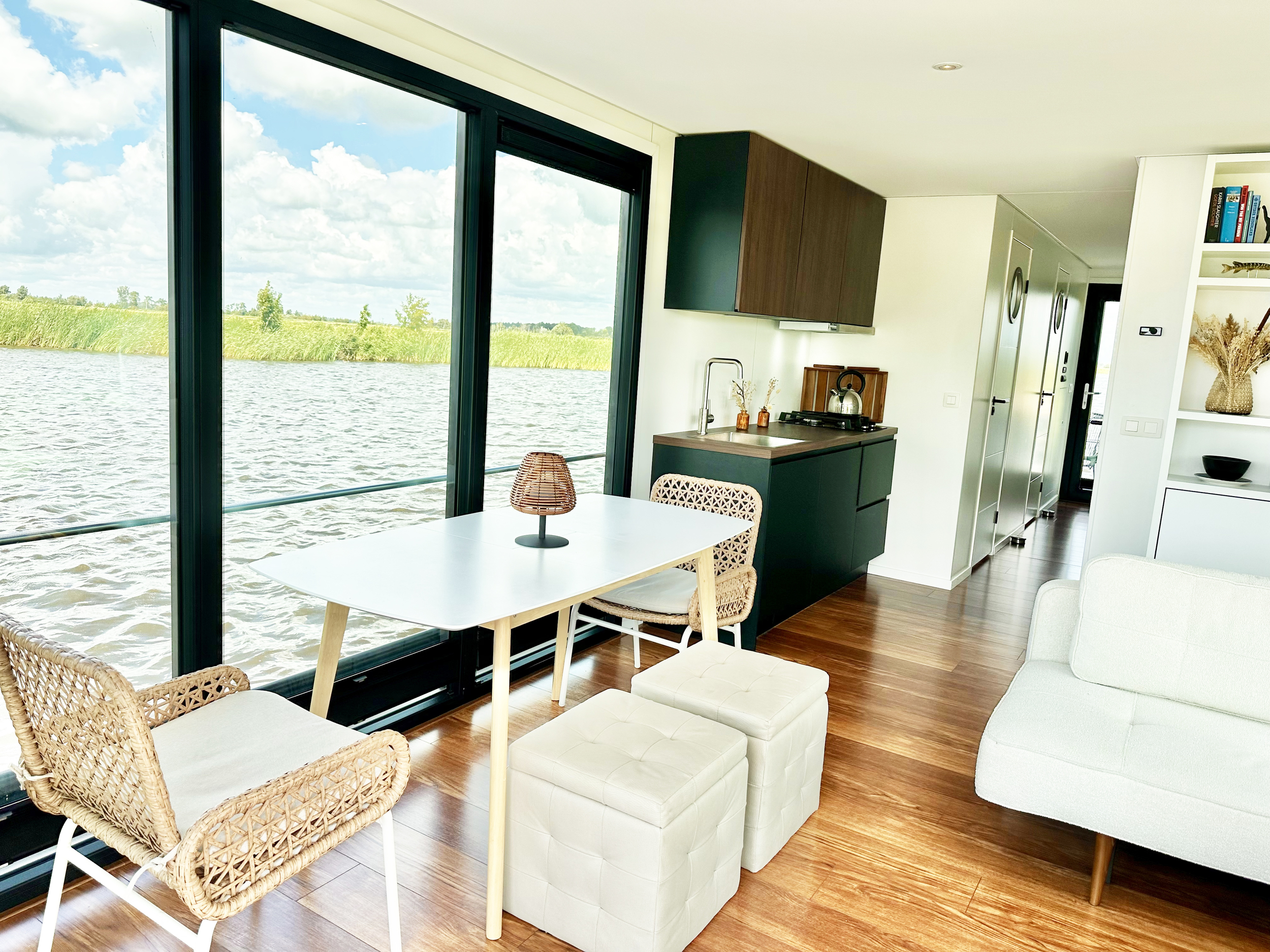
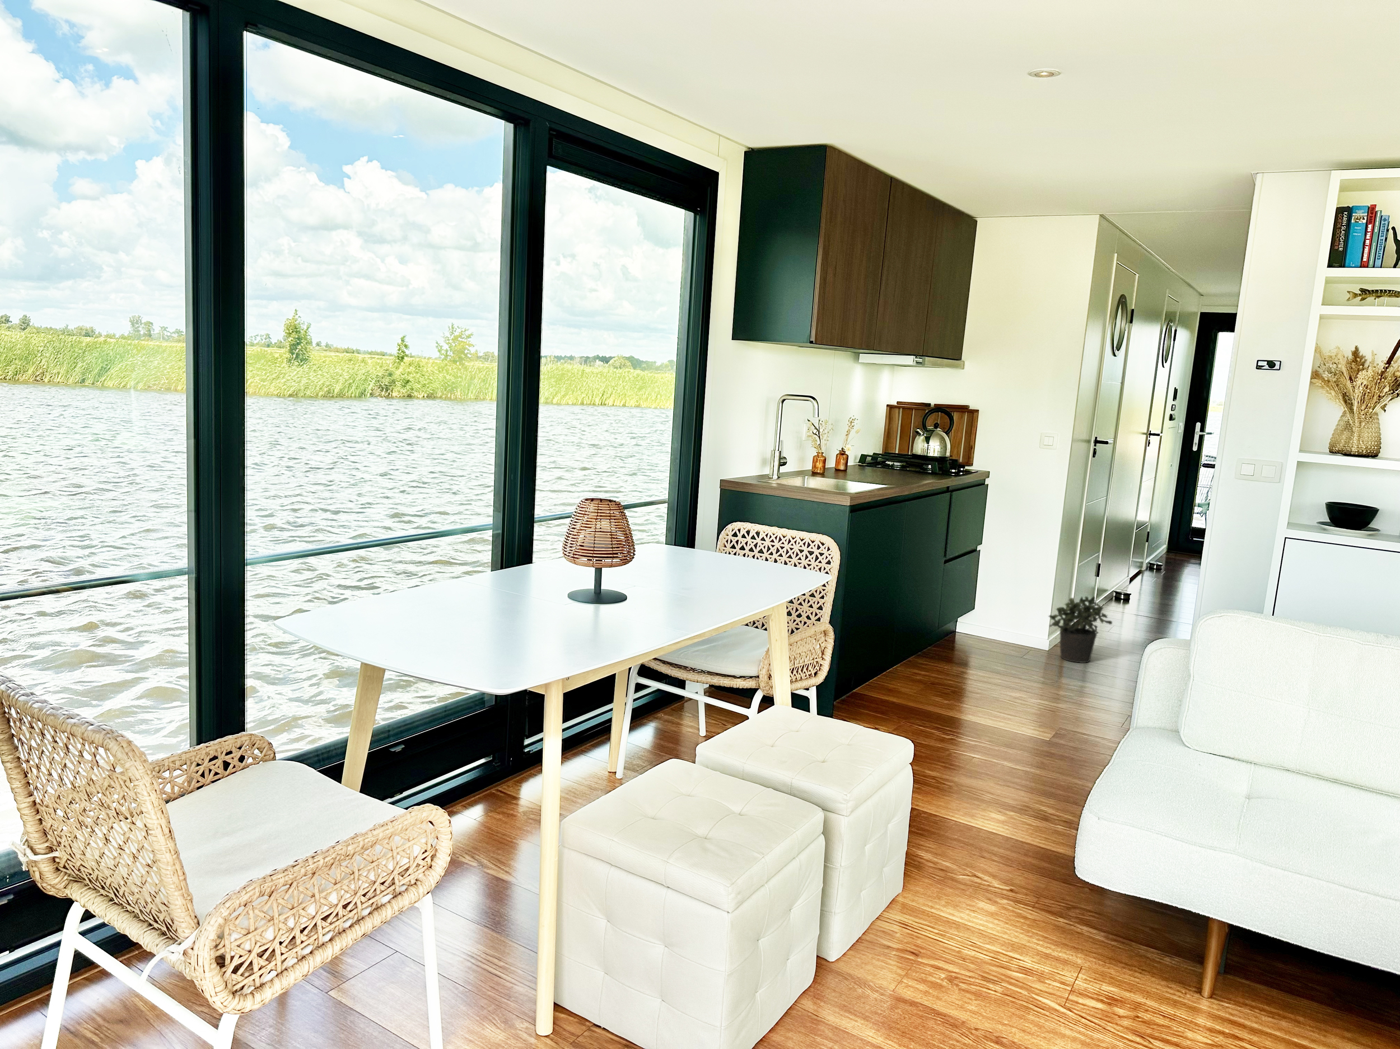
+ potted plant (1081, 627)
